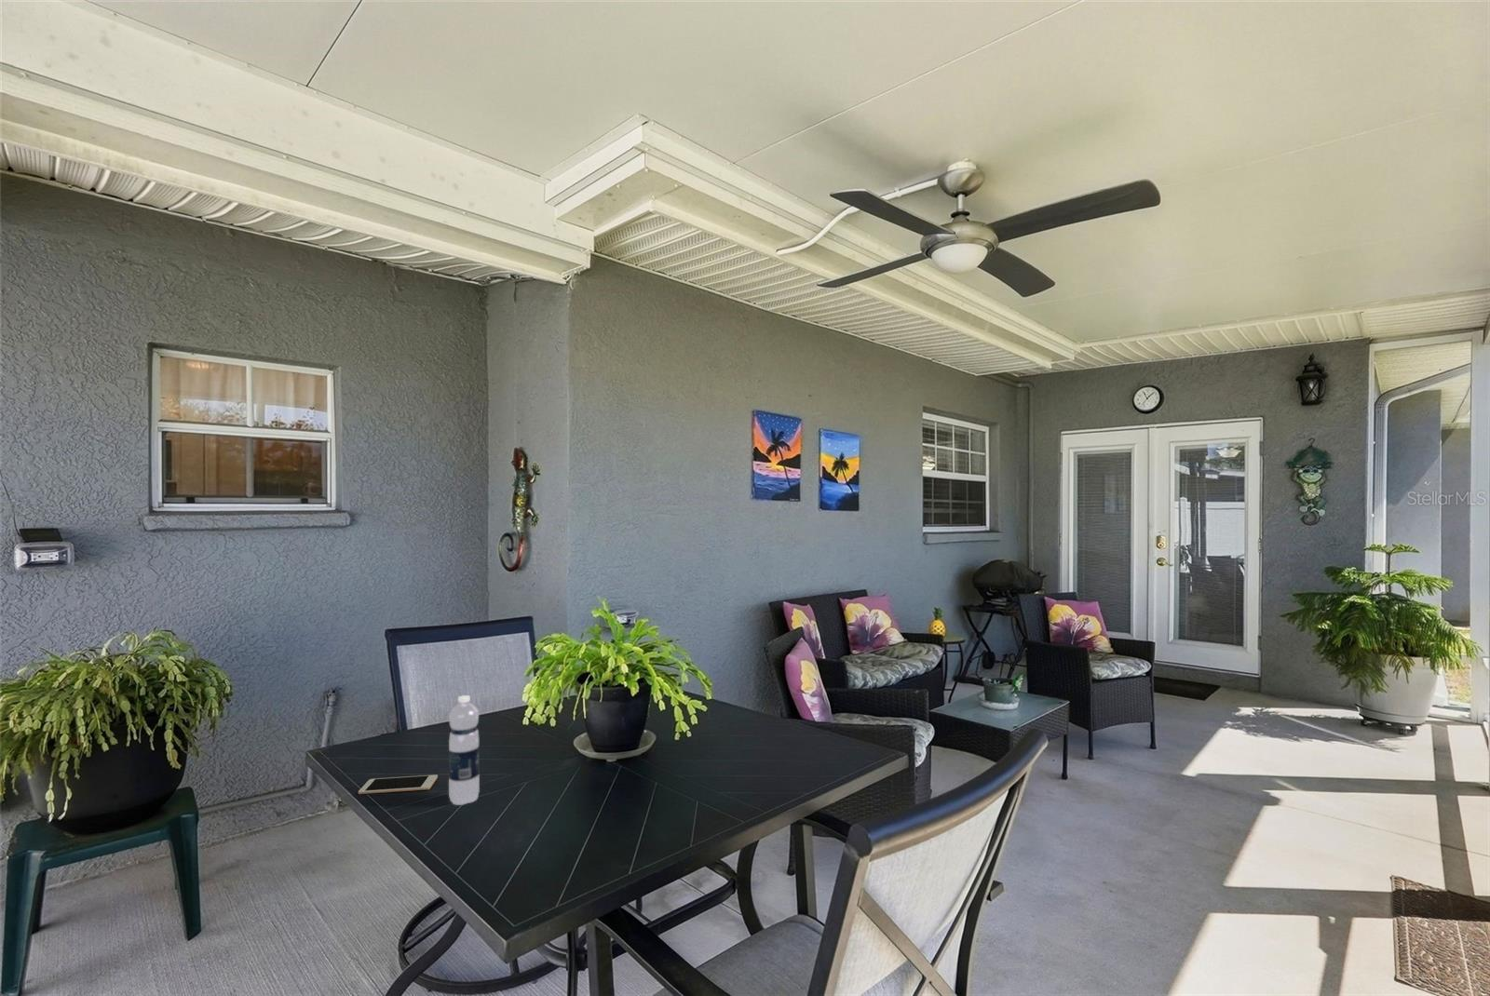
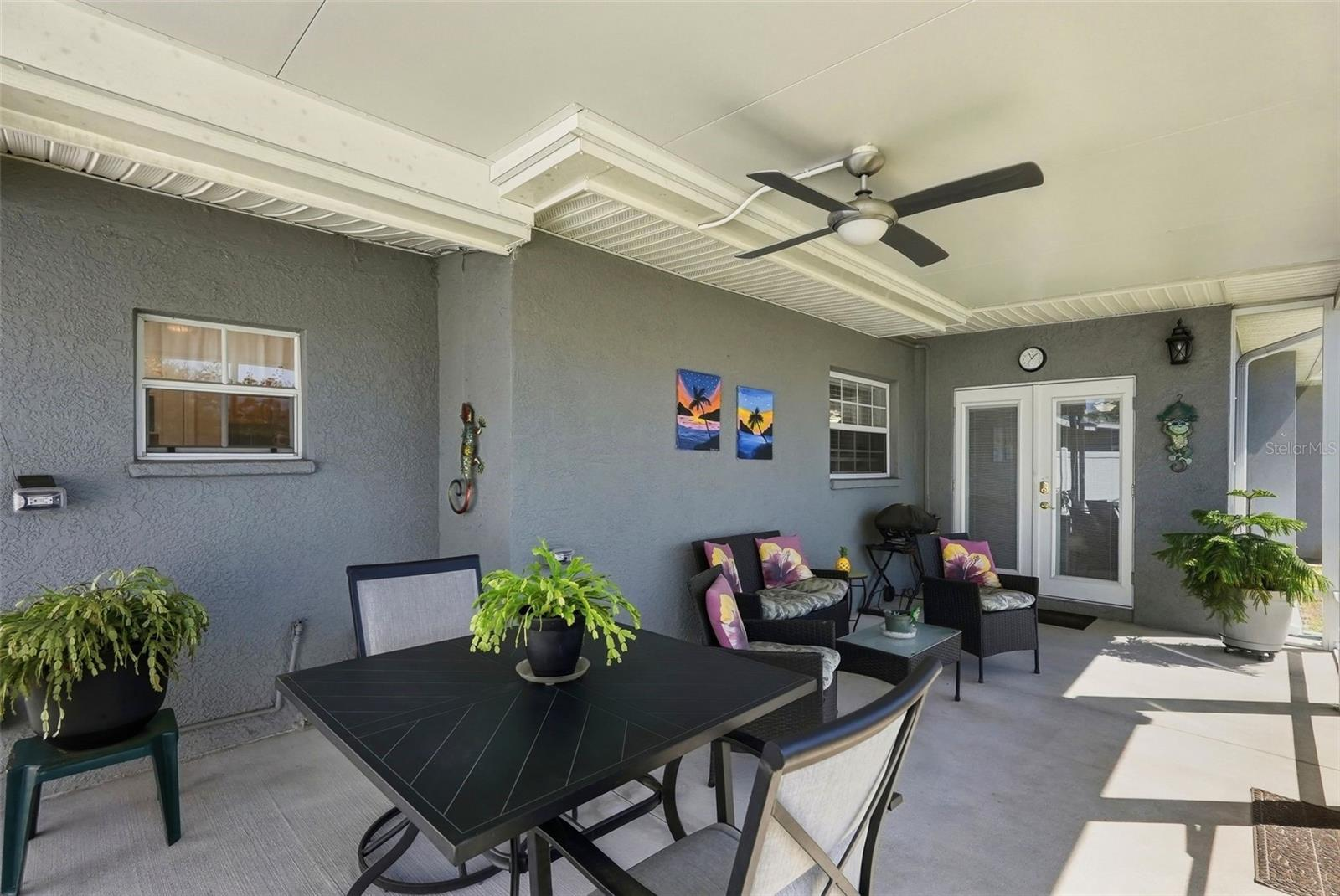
- cell phone (398, 784)
- water bottle (464, 748)
